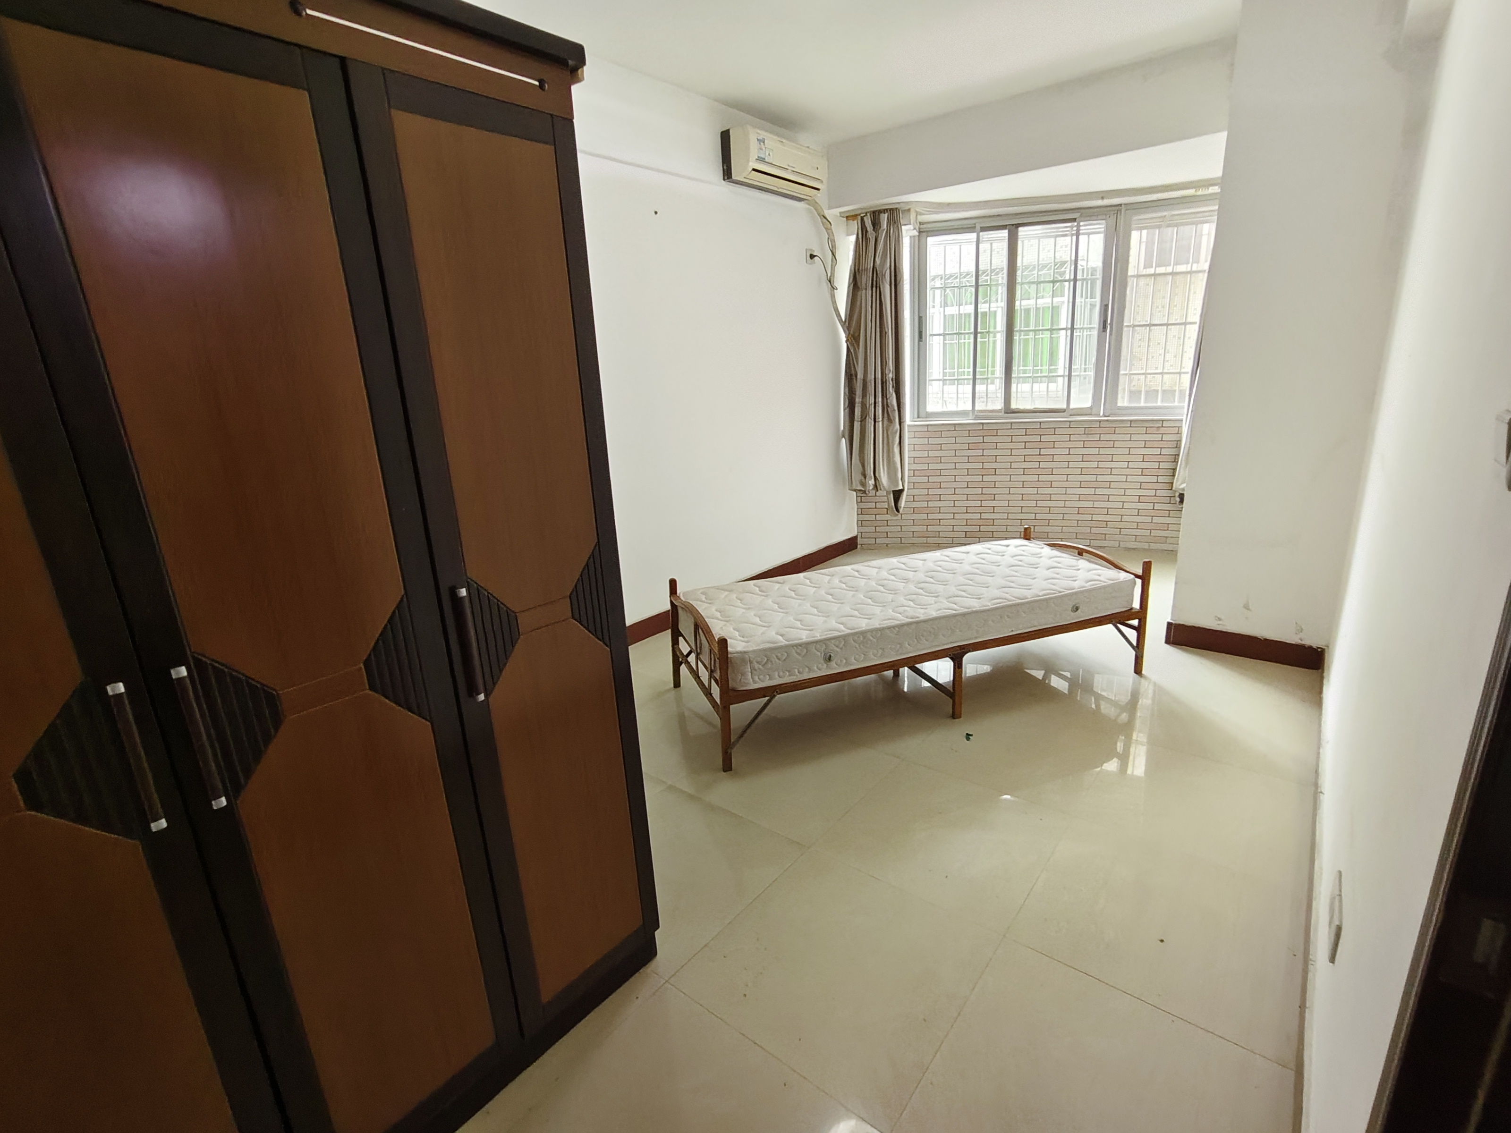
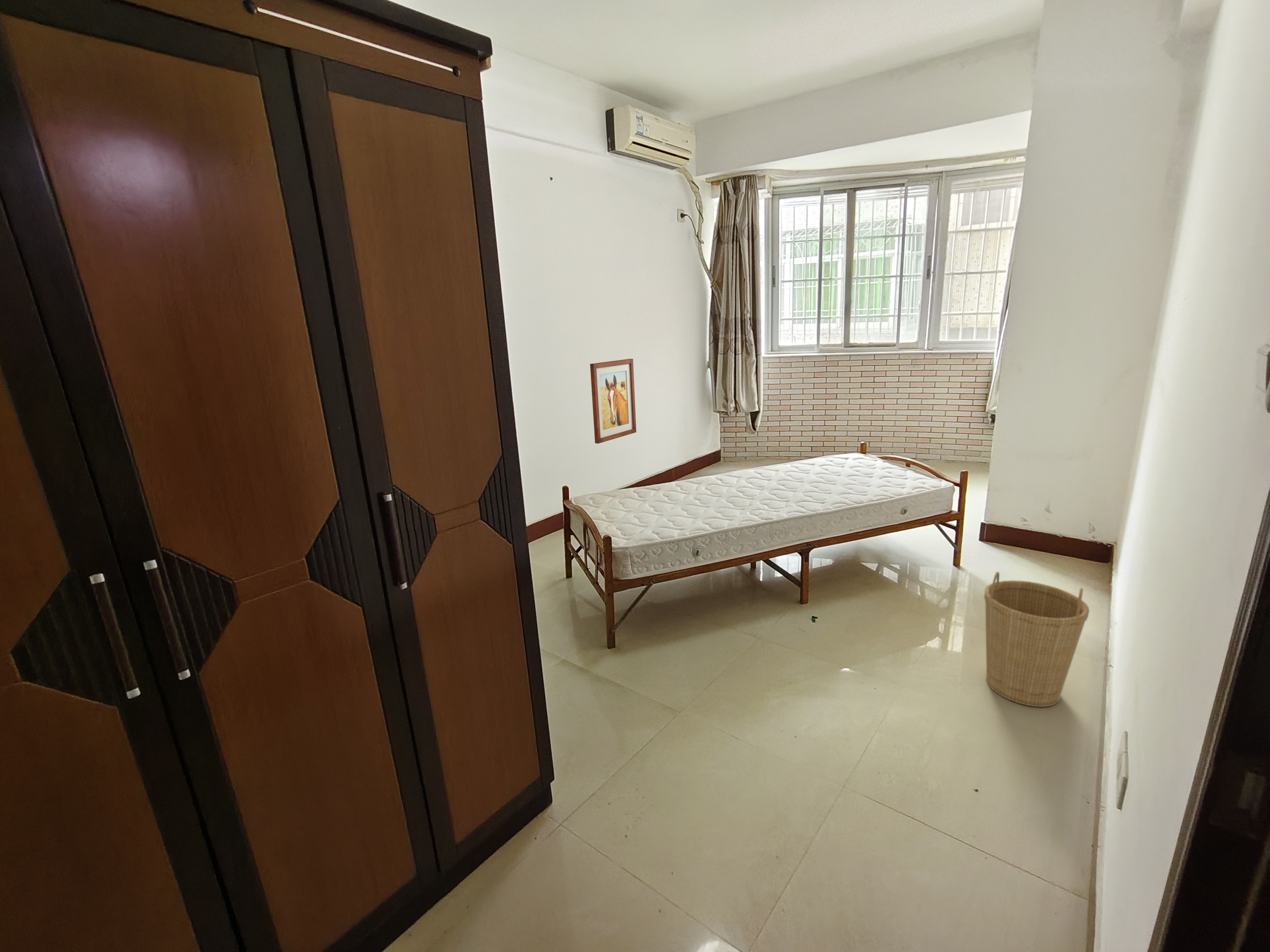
+ basket (1029, 635)
+ wall art (614, 400)
